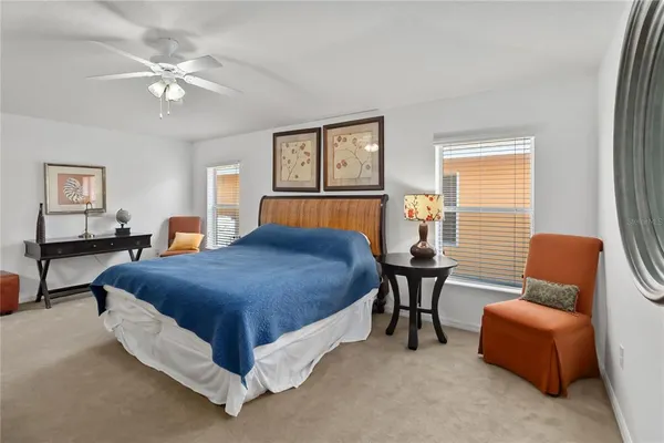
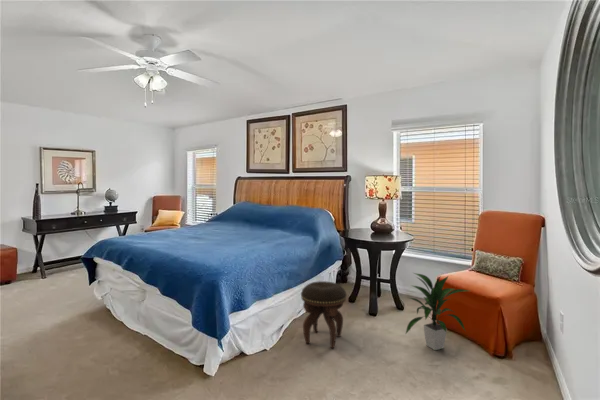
+ footstool (323, 312)
+ indoor plant (432, 308)
